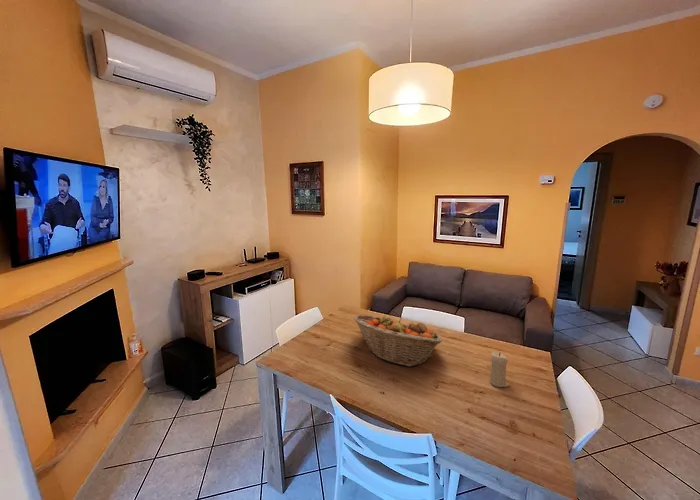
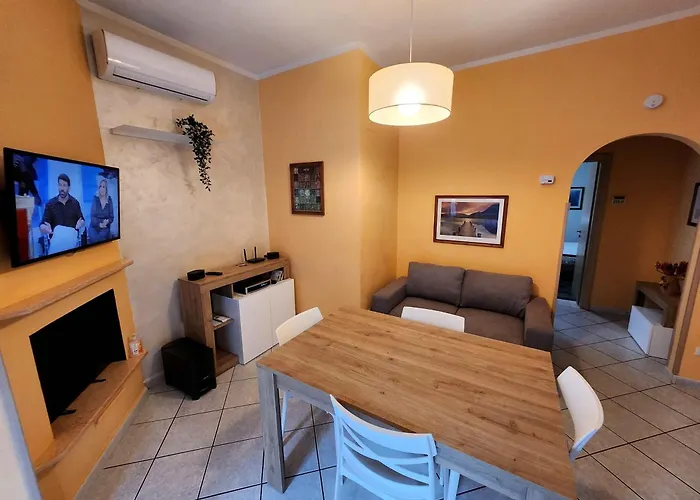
- candle (499, 368)
- fruit basket (395, 334)
